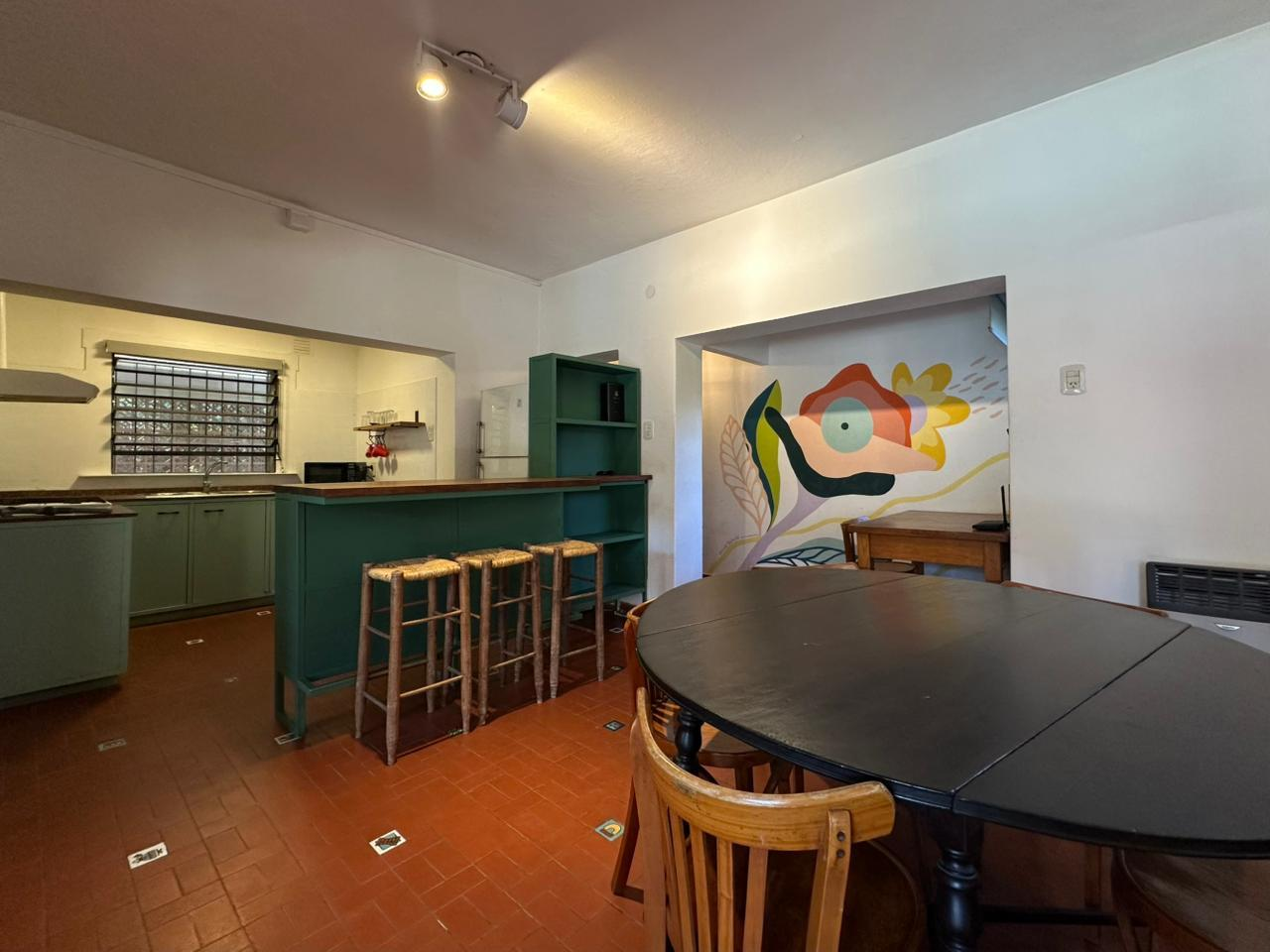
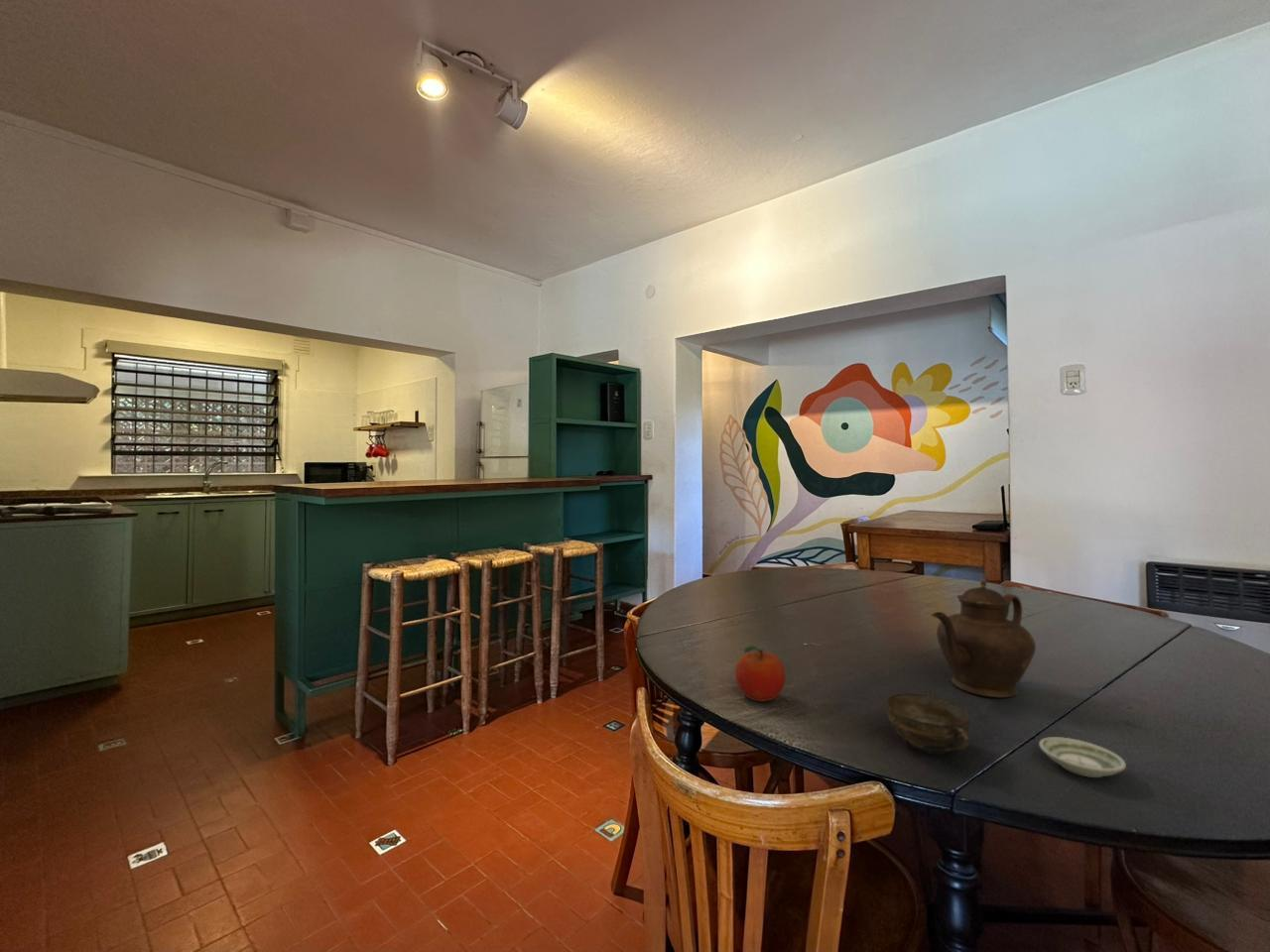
+ fruit (760, 670)
+ teapot (977, 634)
+ saucer (1080, 760)
+ cup (933, 730)
